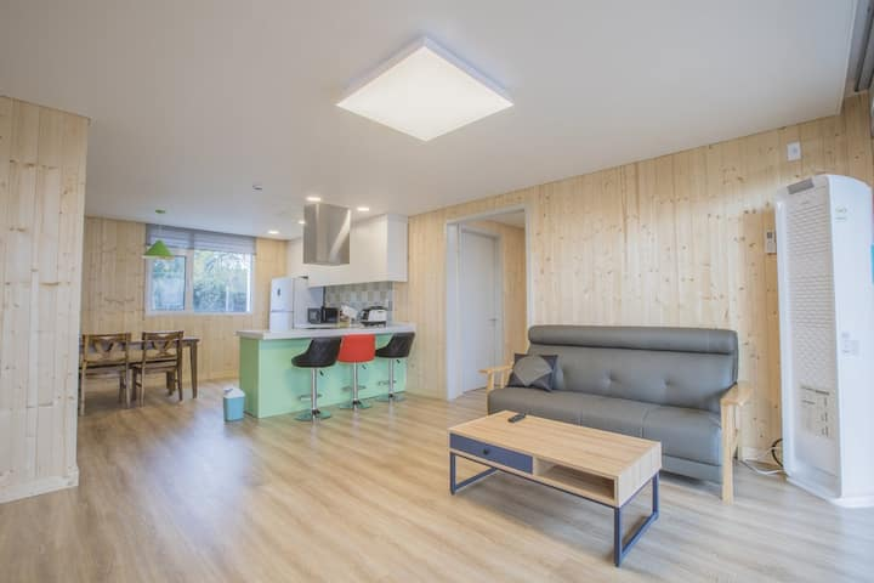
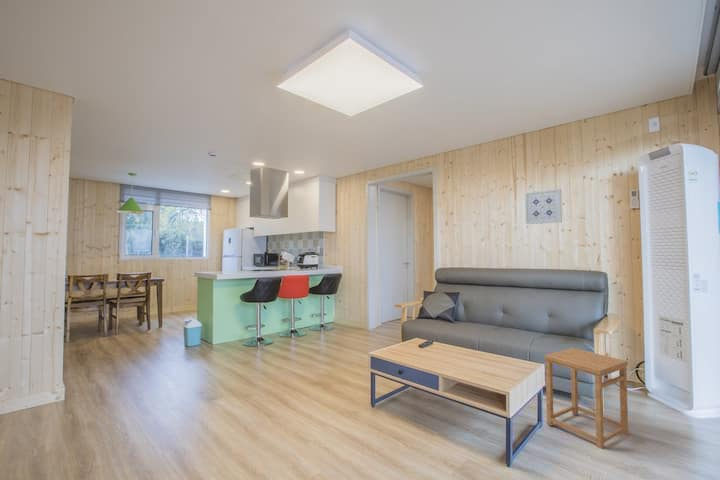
+ wall art (542, 207)
+ side table (577, 393)
